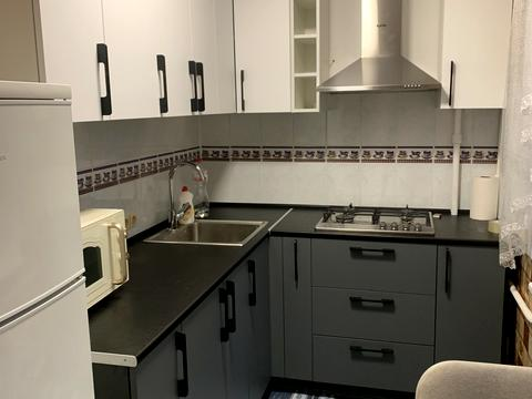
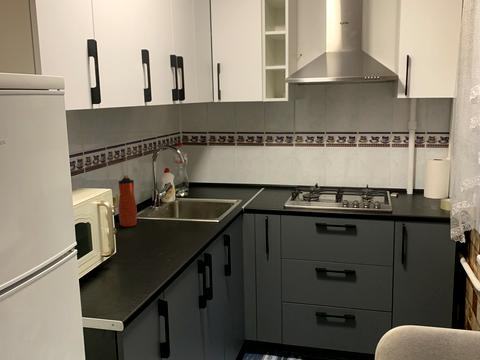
+ water bottle (127, 200)
